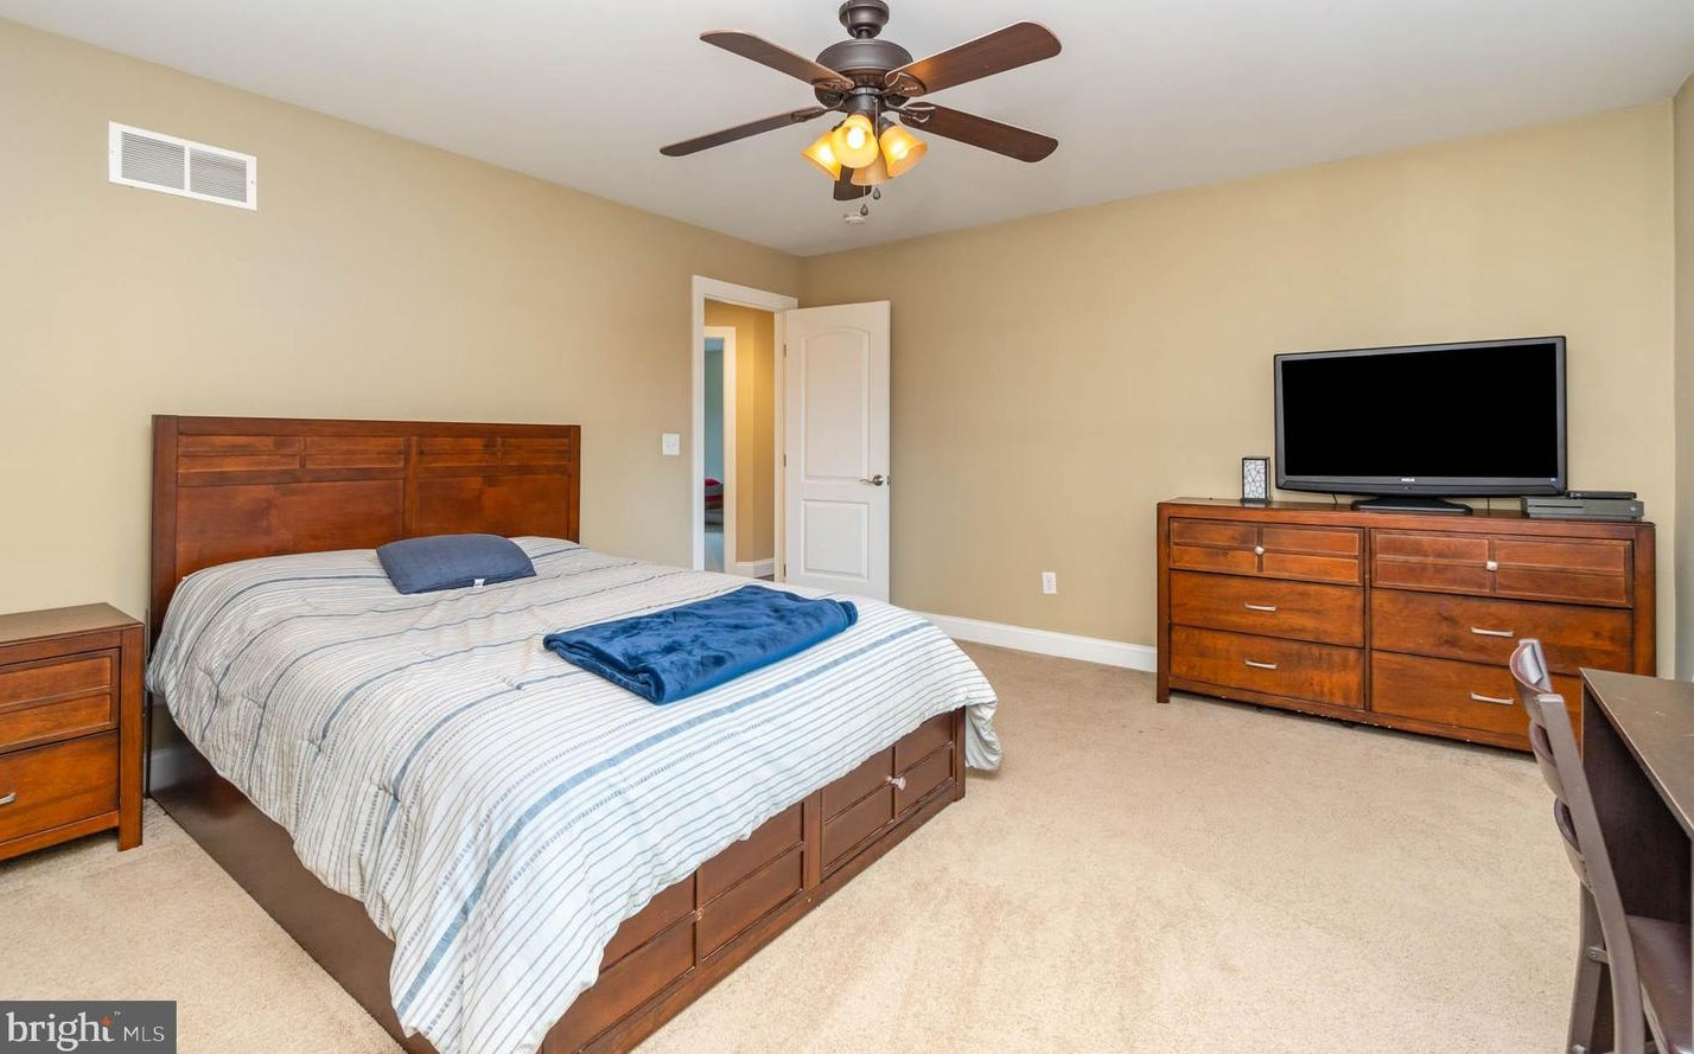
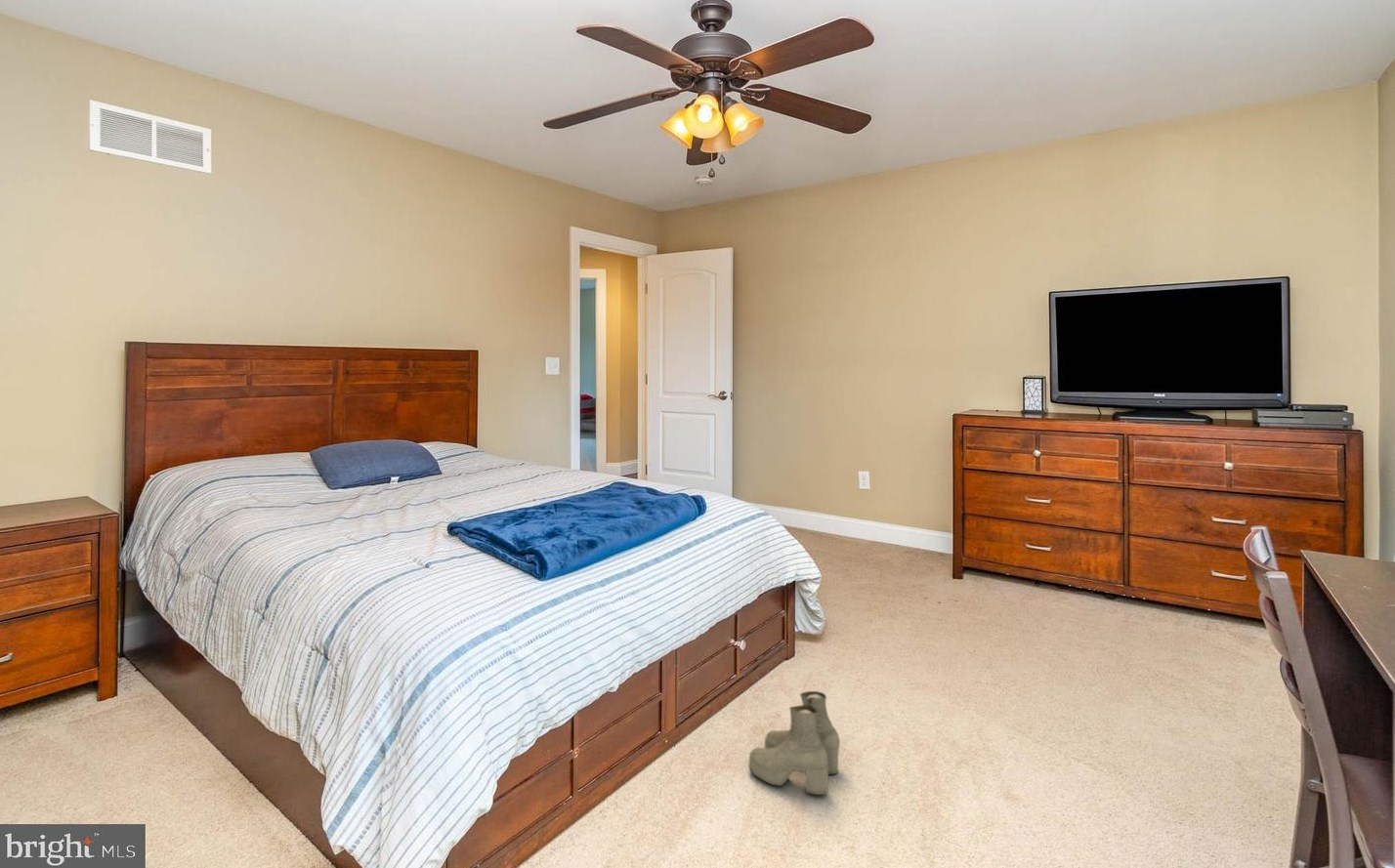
+ boots (794, 734)
